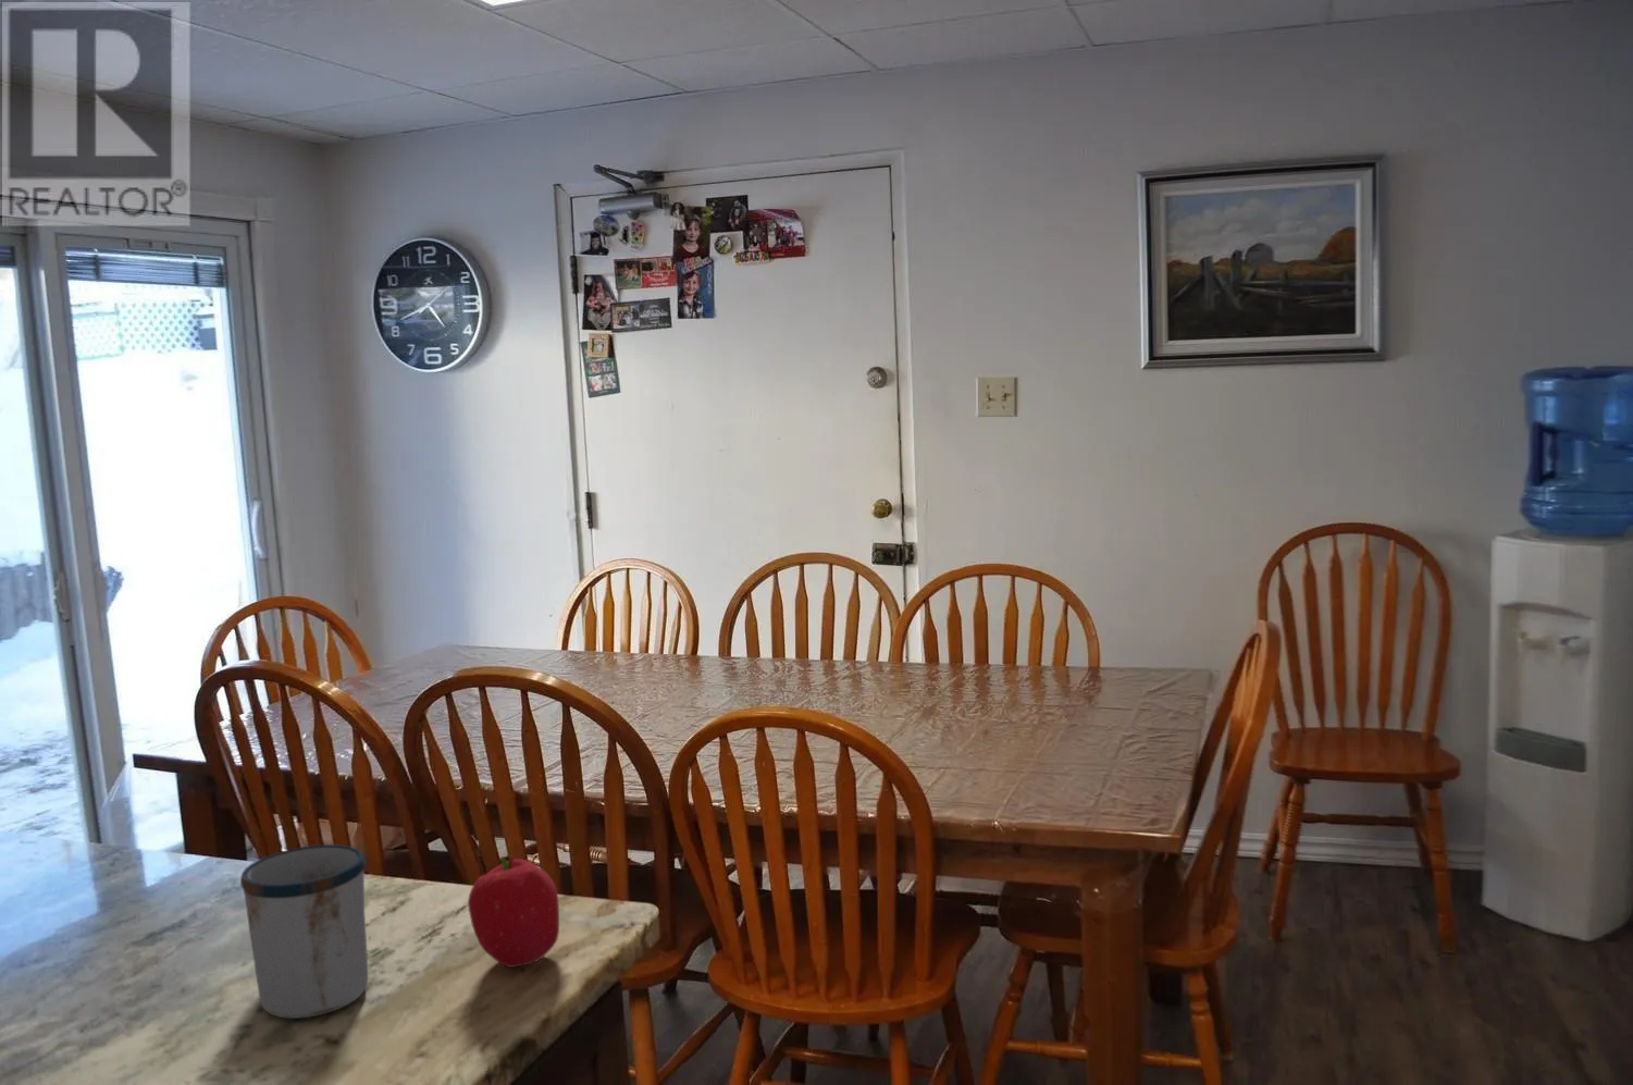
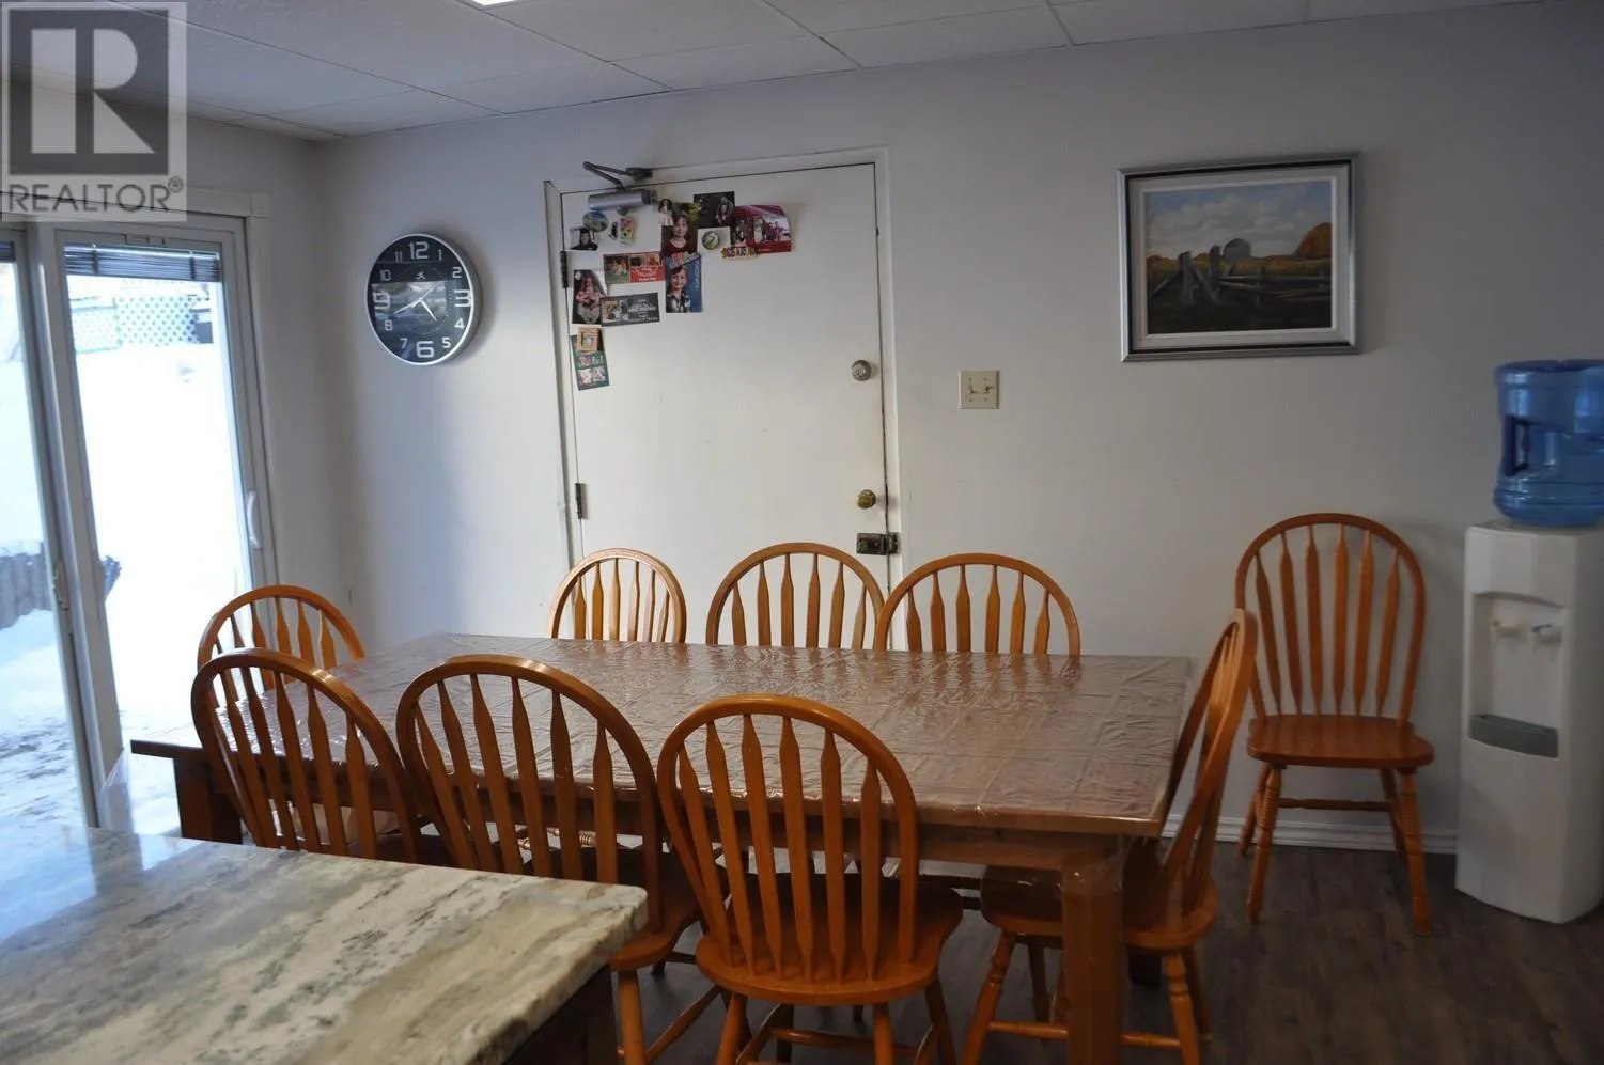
- mug (307, 925)
- fruit (514, 906)
